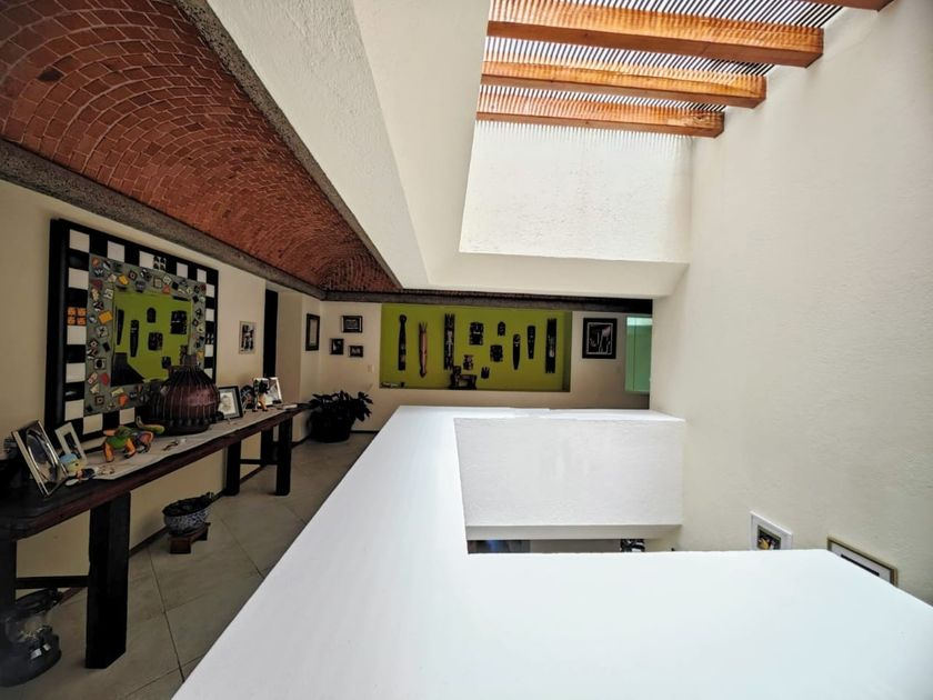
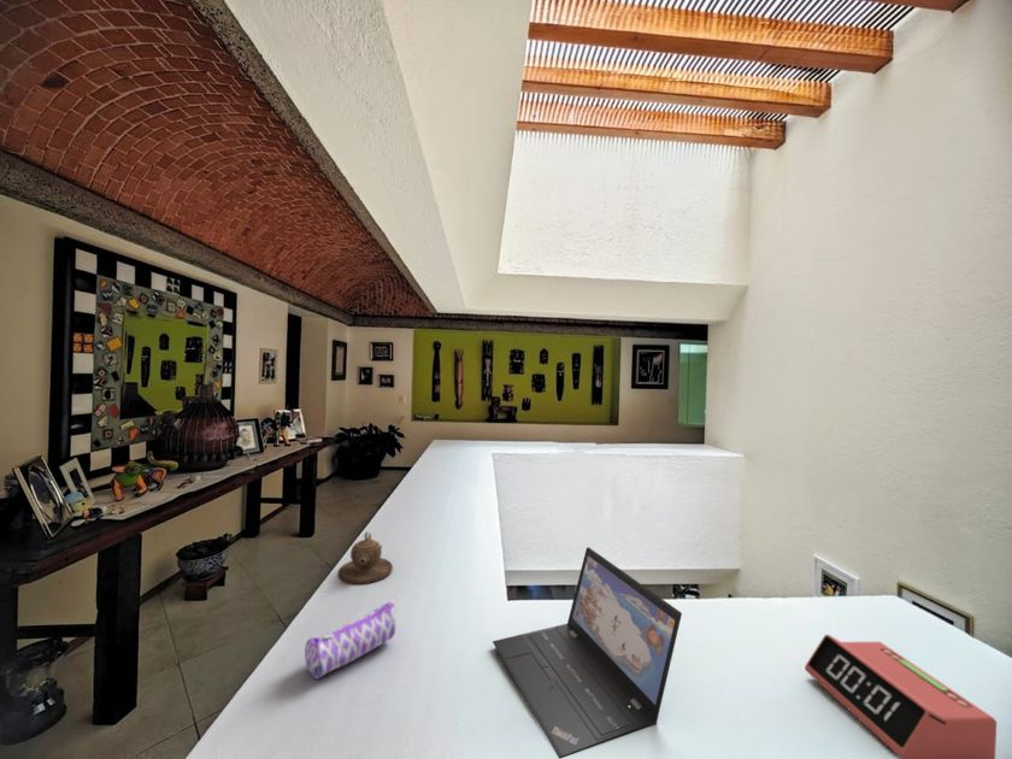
+ laptop (576, 630)
+ pencil case (351, 636)
+ teapot (366, 552)
+ alarm clock (889, 689)
